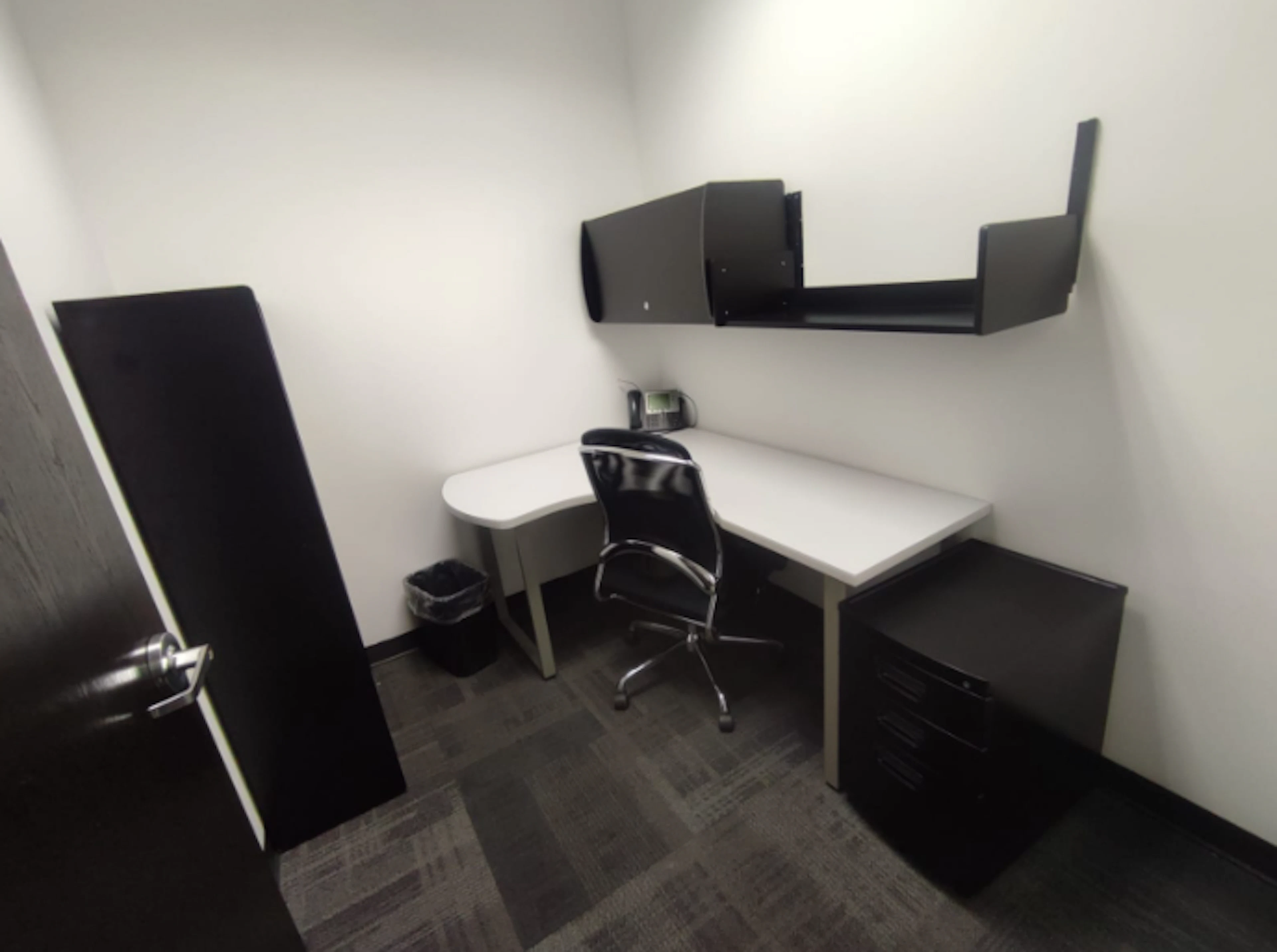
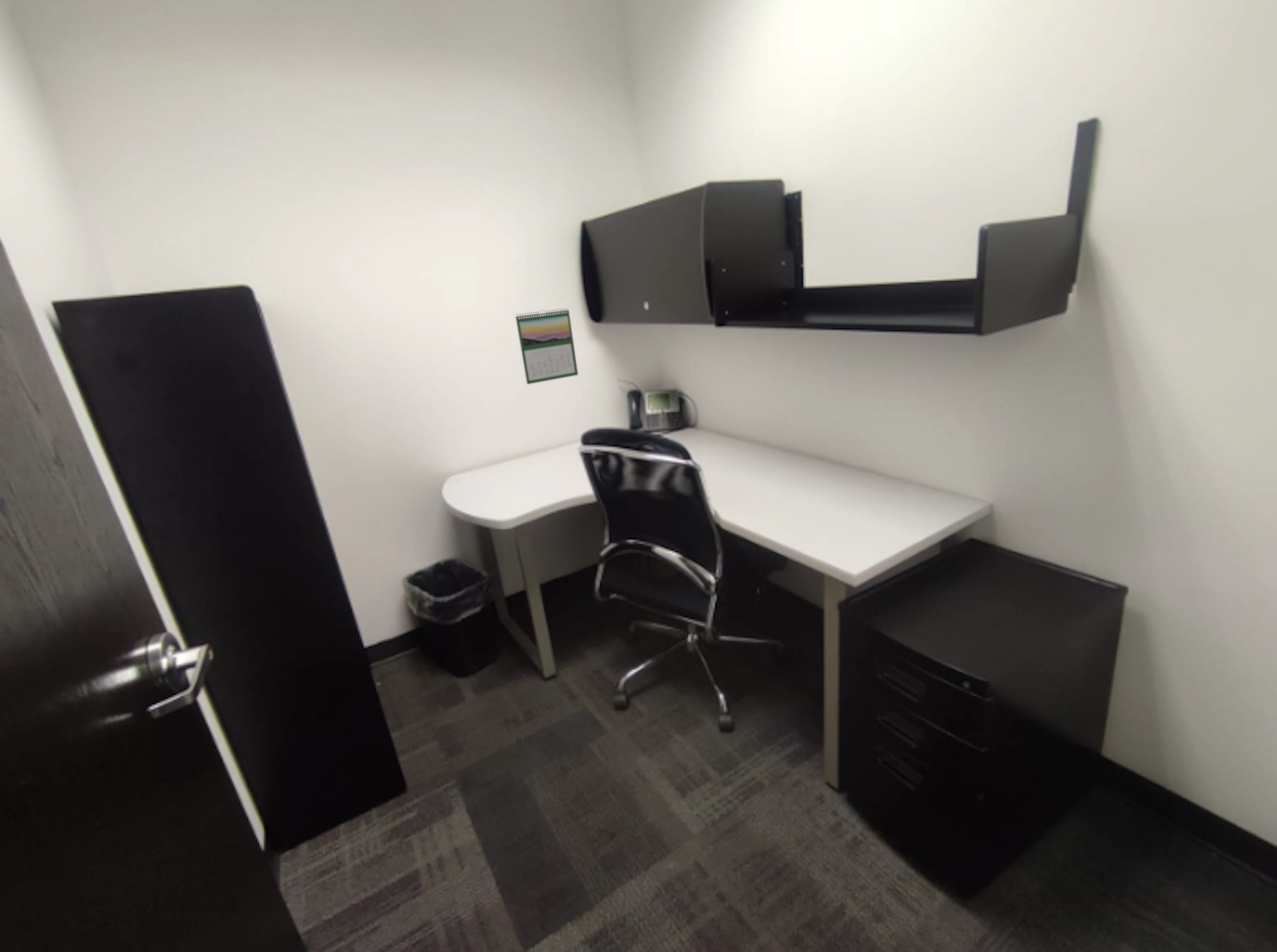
+ calendar (548, 345)
